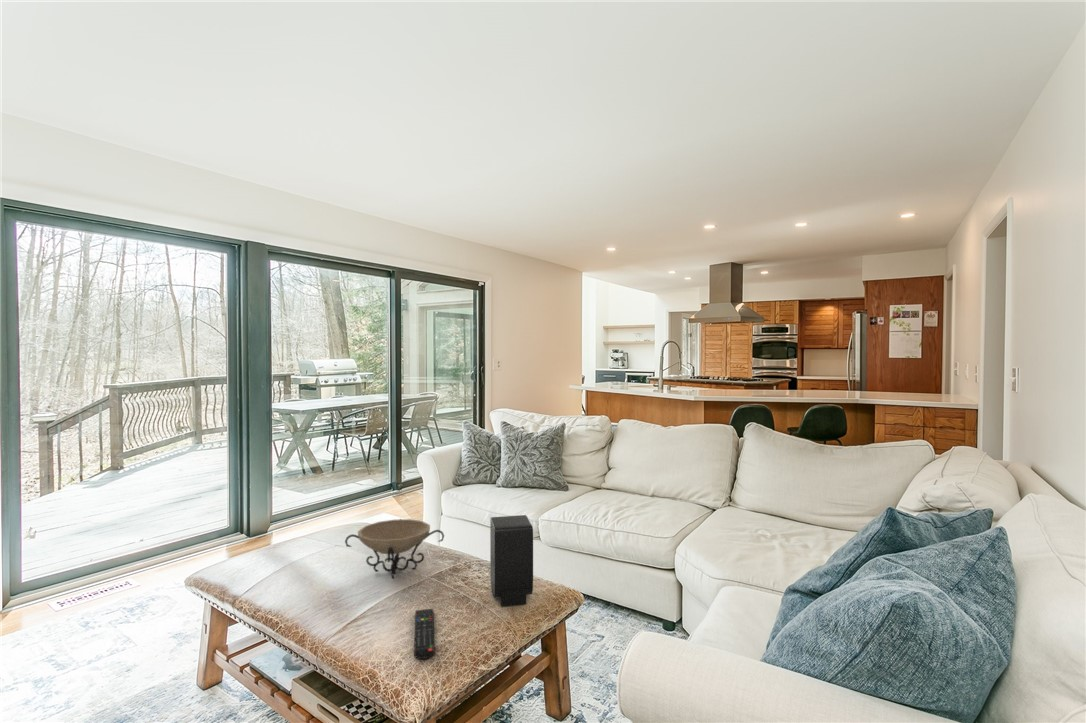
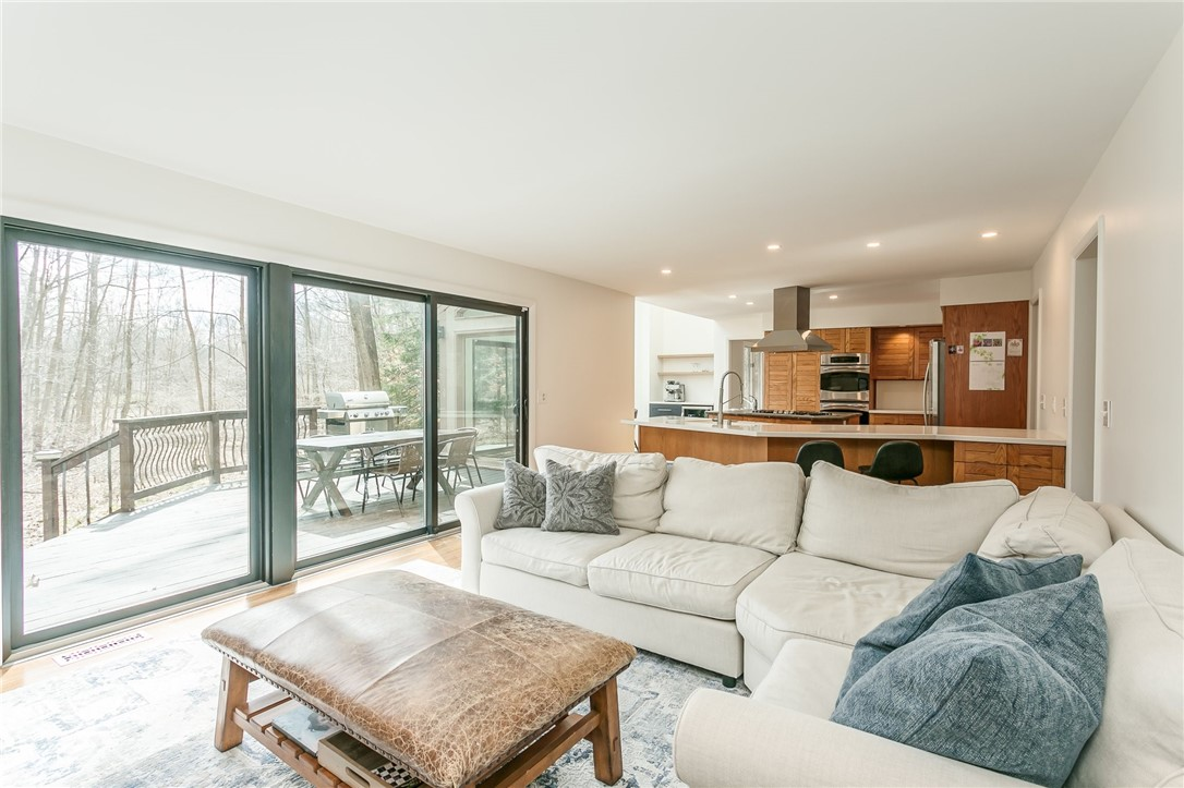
- speaker (511, 558)
- decorative bowl (395, 550)
- remote control (424, 632)
